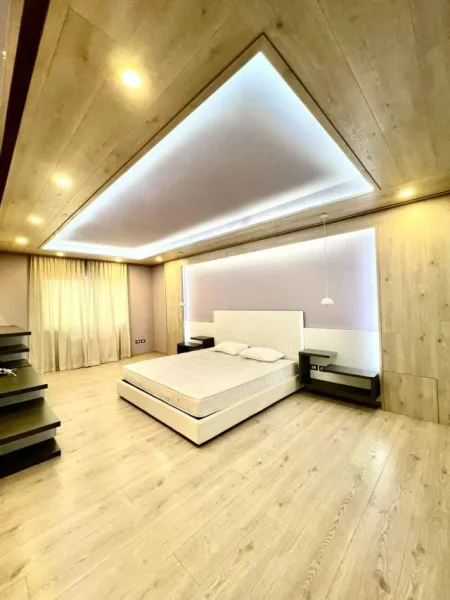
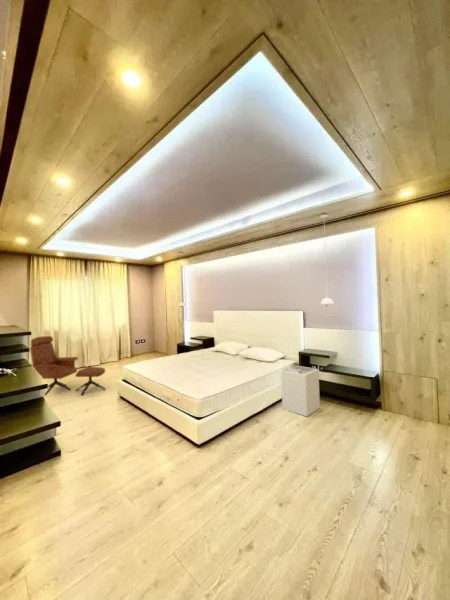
+ laundry hamper (300, 389)
+ lounge chair (67, 363)
